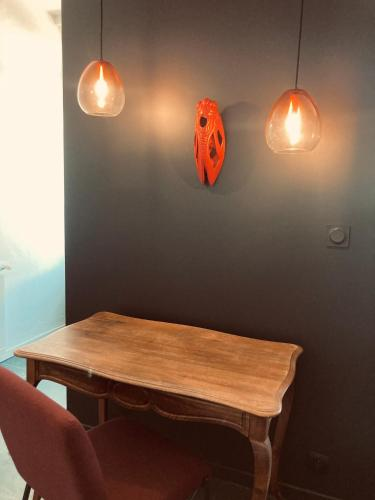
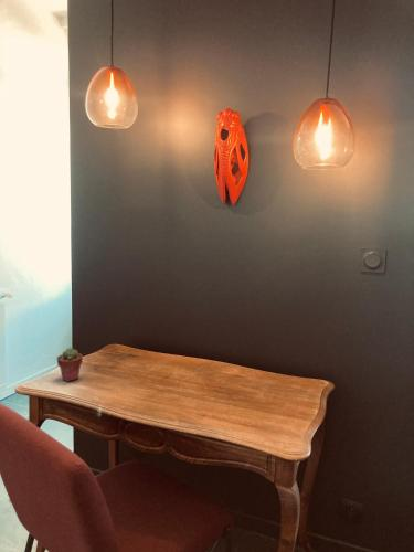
+ potted succulent (70, 362)
